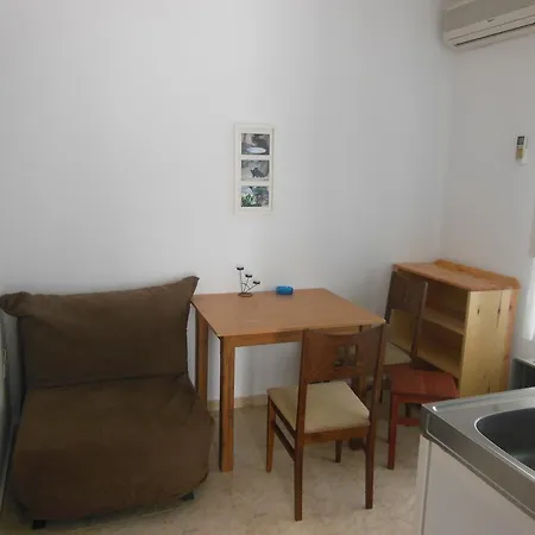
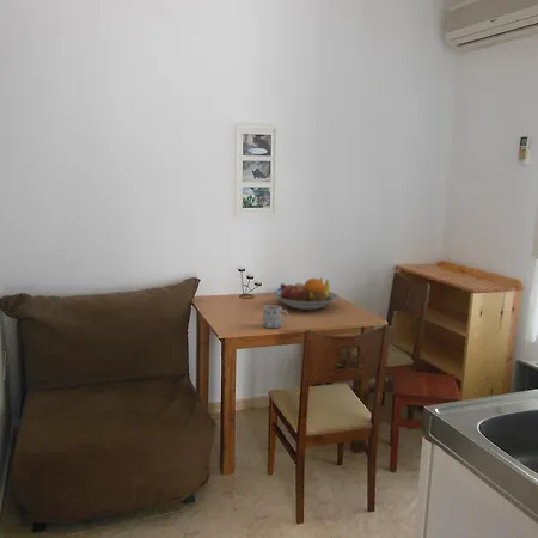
+ mug (275, 316)
+ fruit bowl (305, 292)
